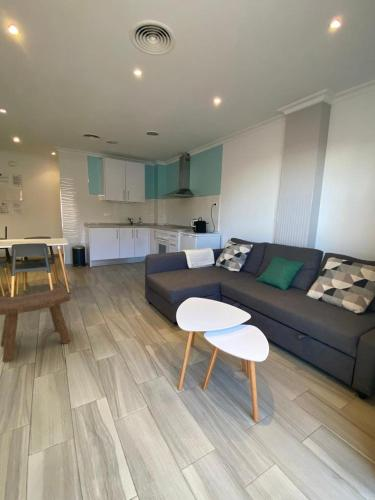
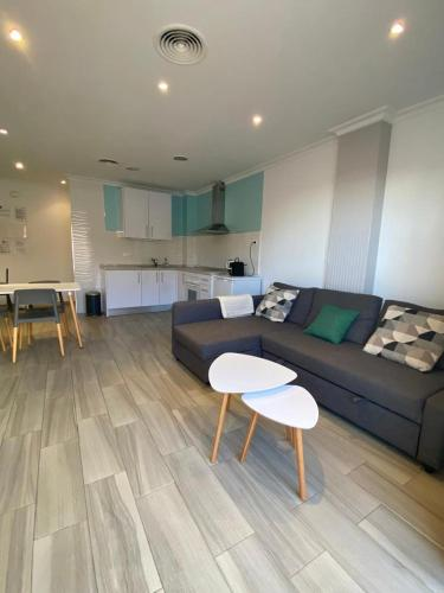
- stool (34, 310)
